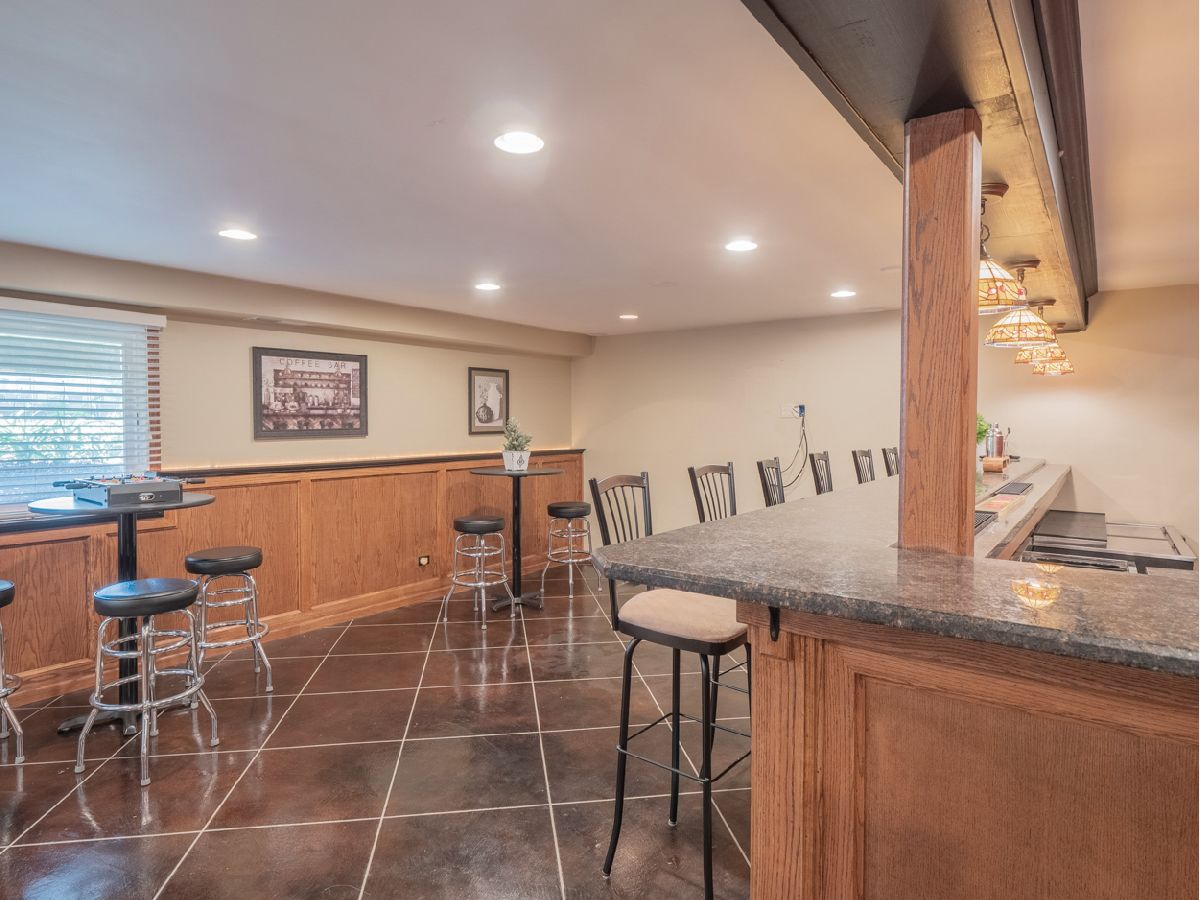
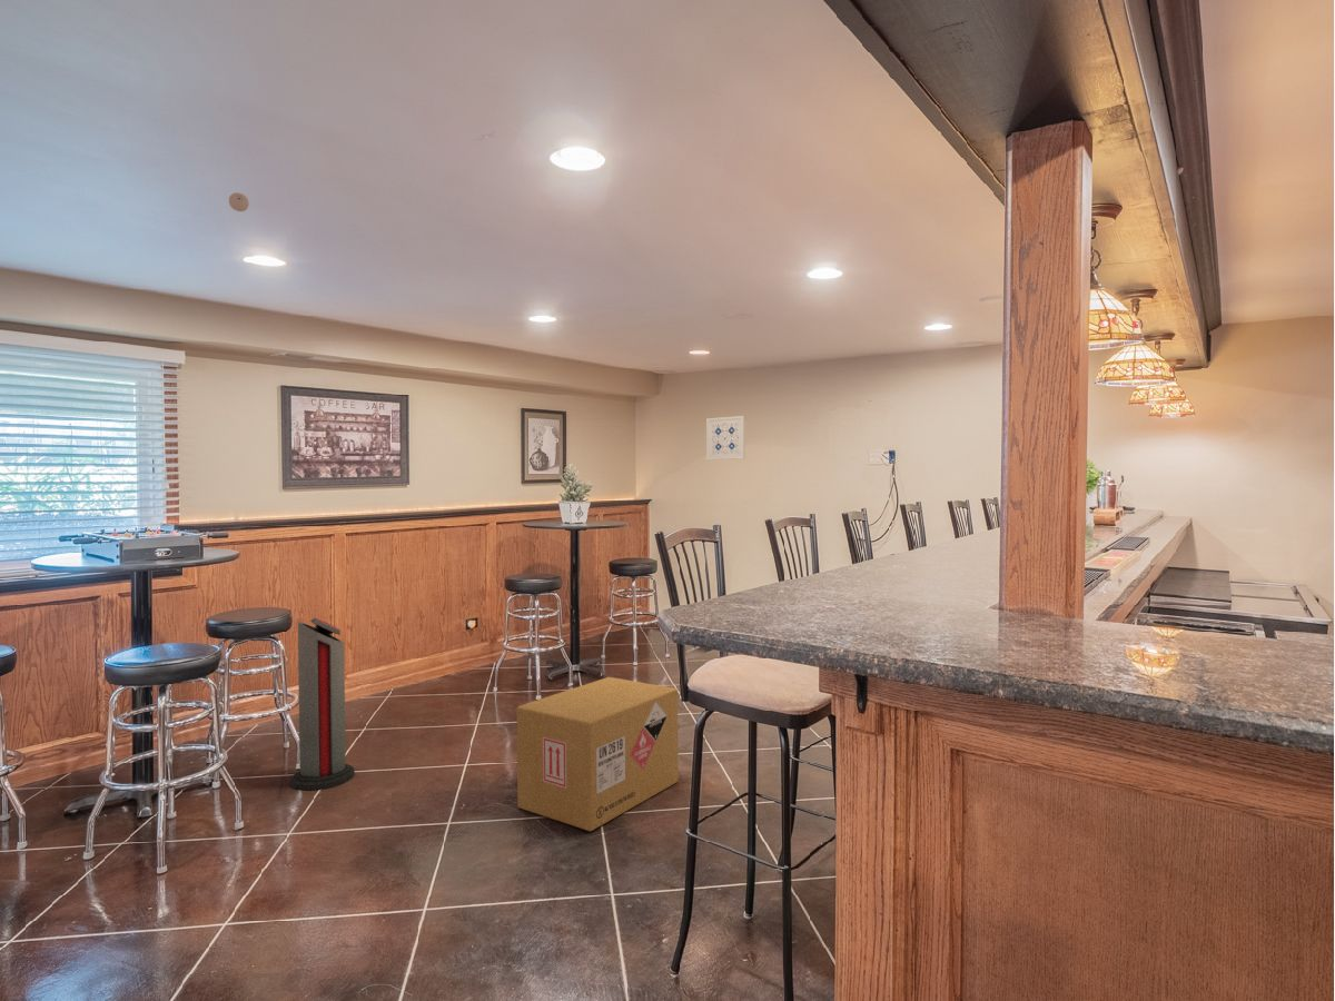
+ cardboard box (601, 745)
+ wall art (725, 438)
+ eyeball (238, 201)
+ air purifier (322, 697)
